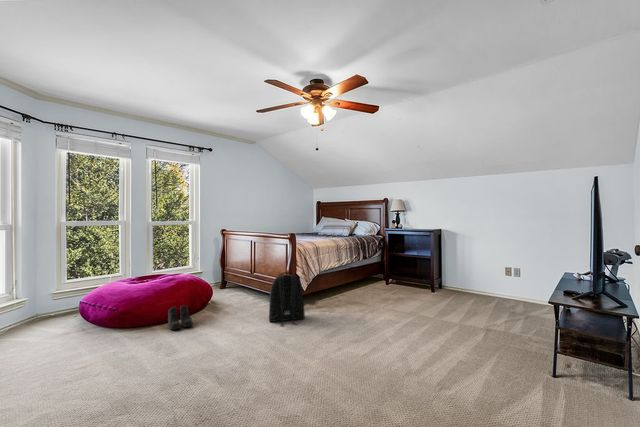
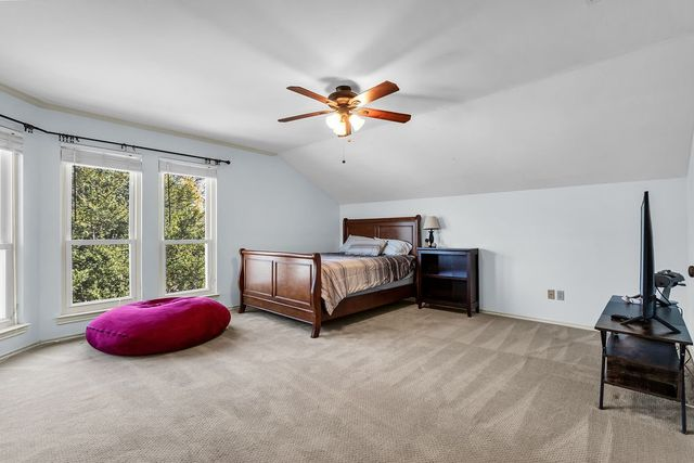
- boots (180, 316)
- backpack (287, 296)
